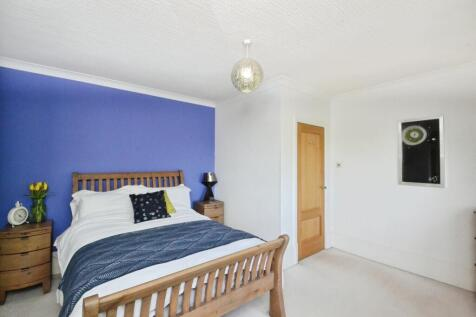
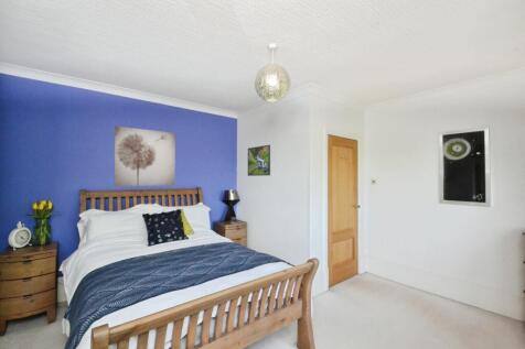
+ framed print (258, 161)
+ wall art (147, 157)
